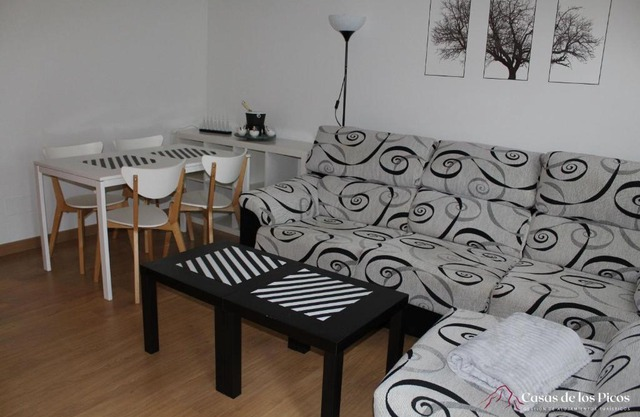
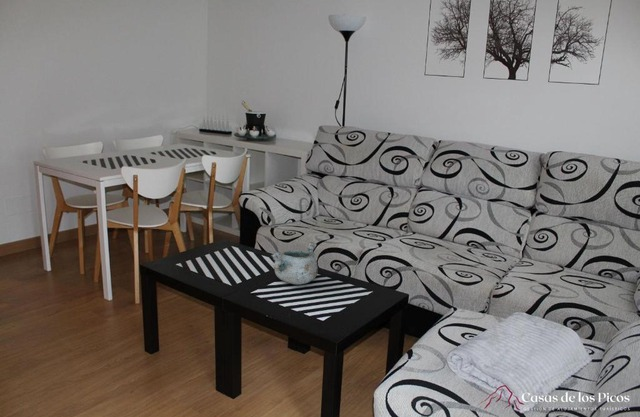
+ bowl (296, 264)
